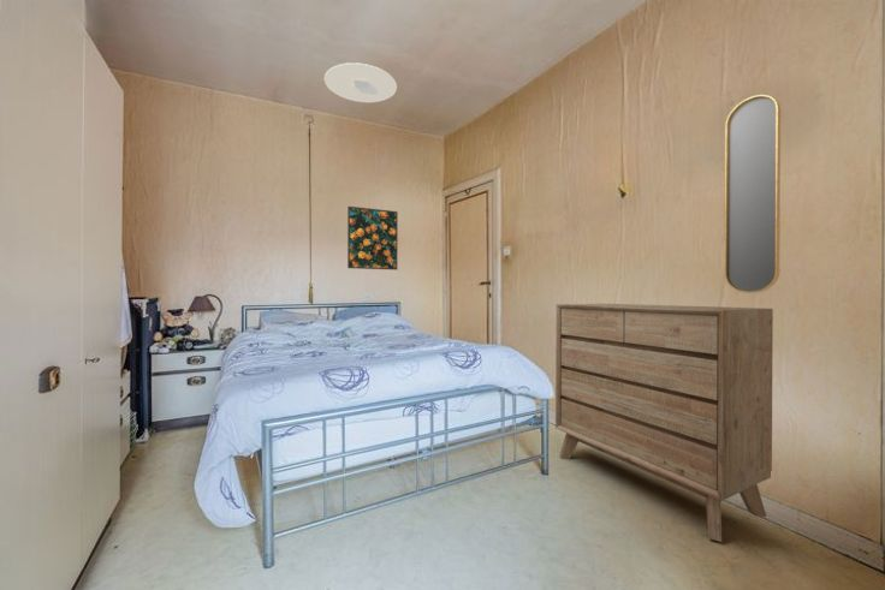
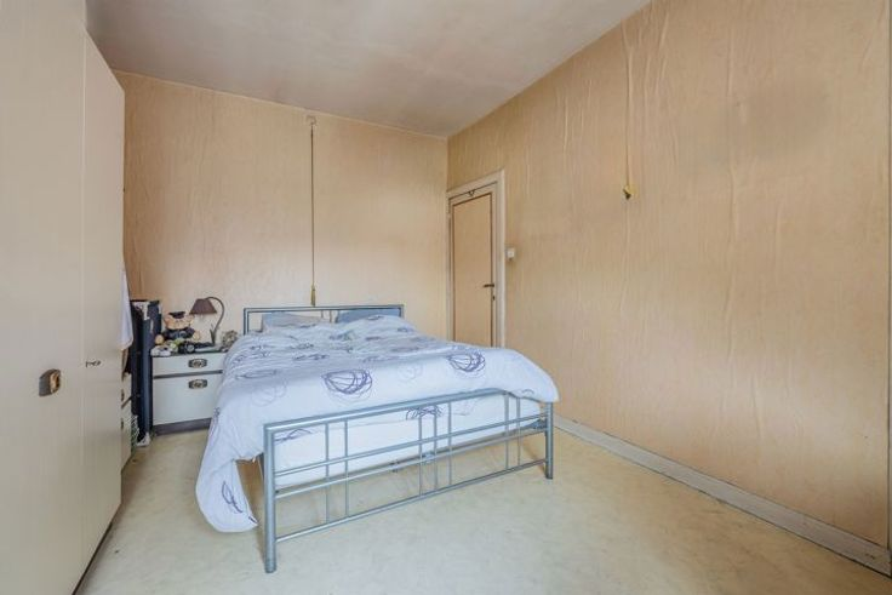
- dresser (647, 394)
- ceiling light (361, 81)
- home mirror (750, 195)
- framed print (373, 238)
